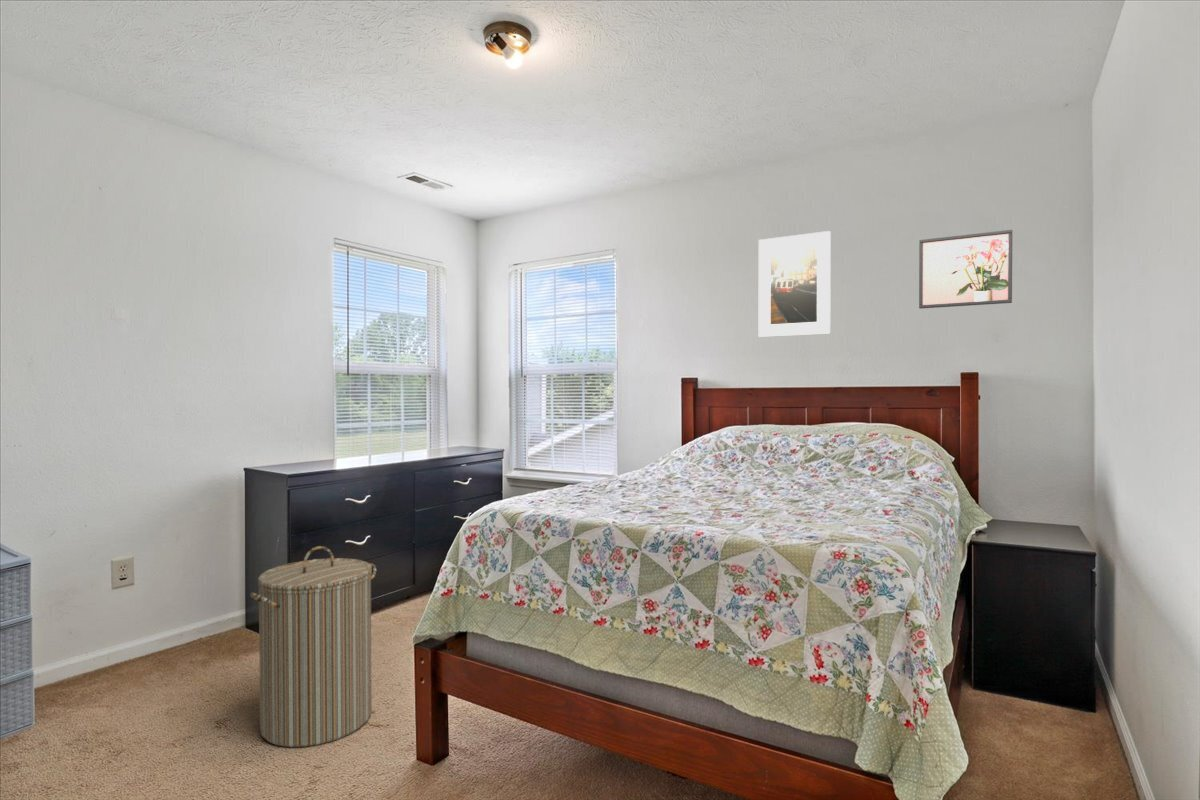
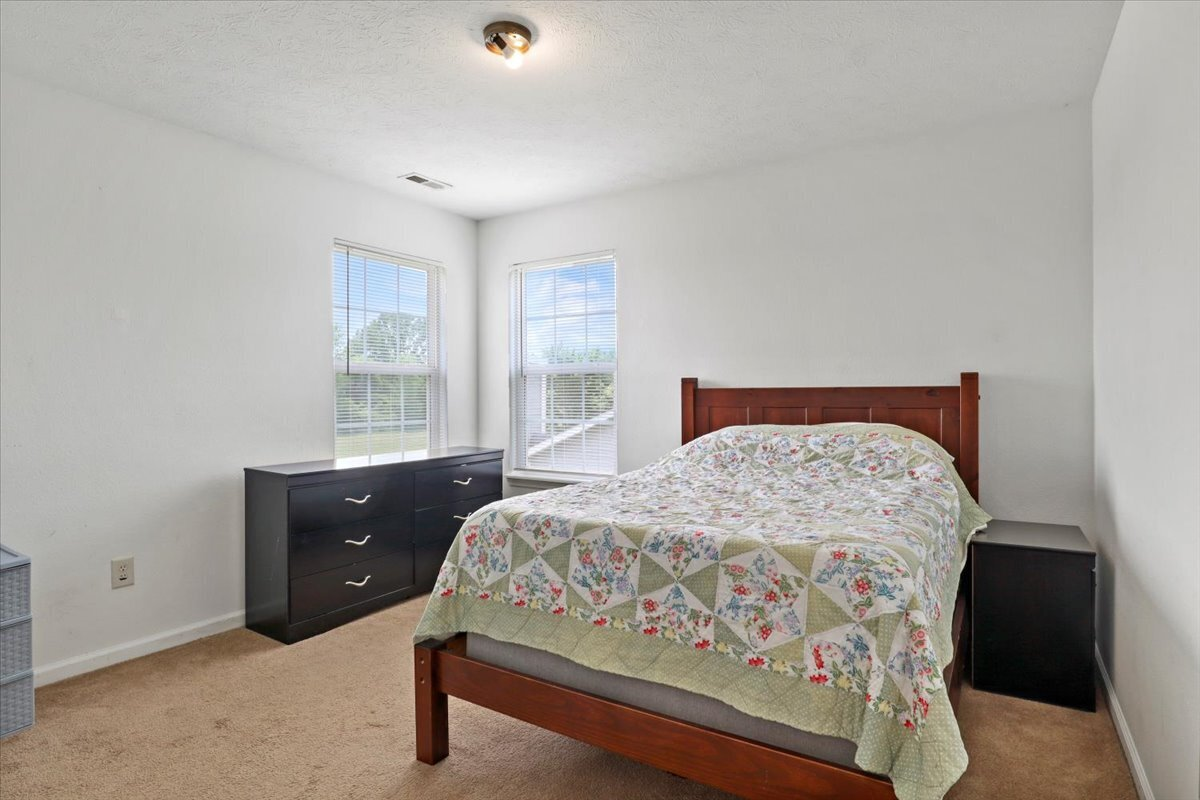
- laundry hamper (316, 634)
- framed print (964, 270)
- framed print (793, 285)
